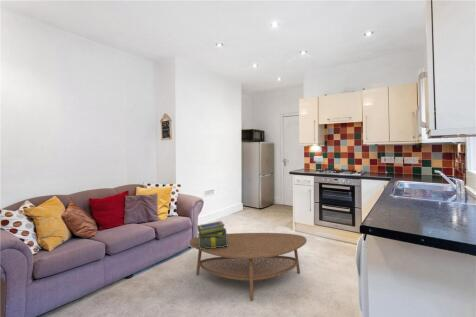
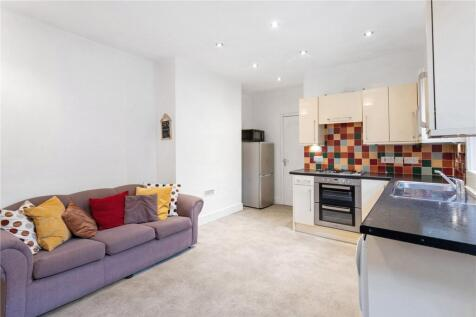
- coffee table (249, 262)
- stack of books (212, 234)
